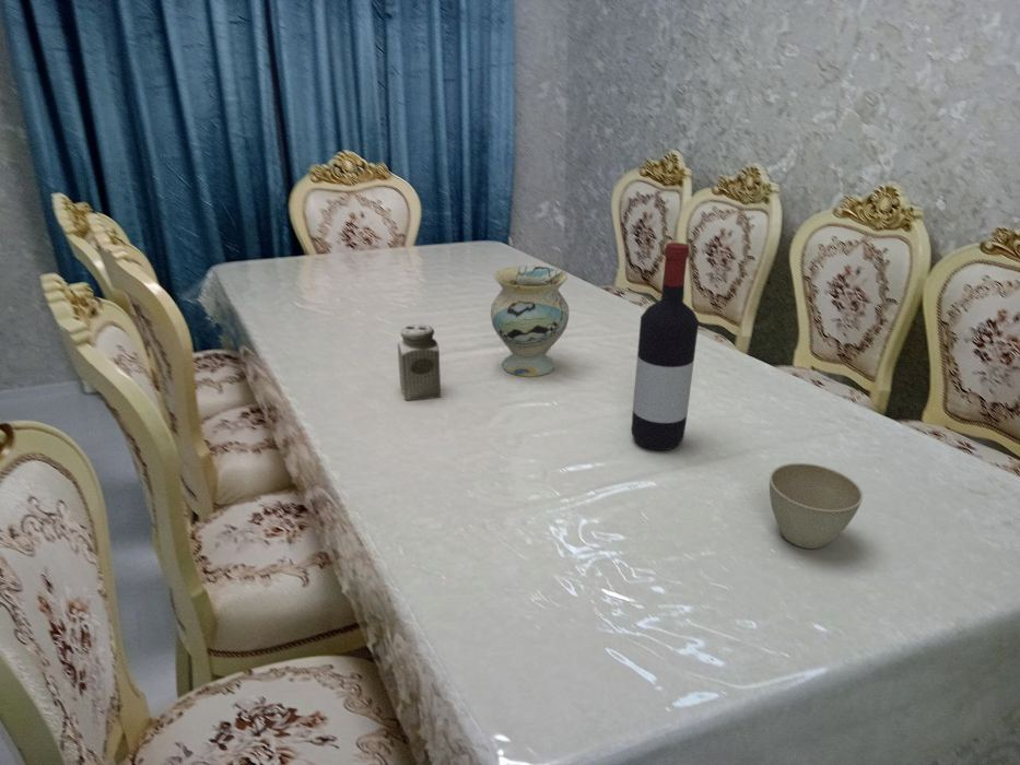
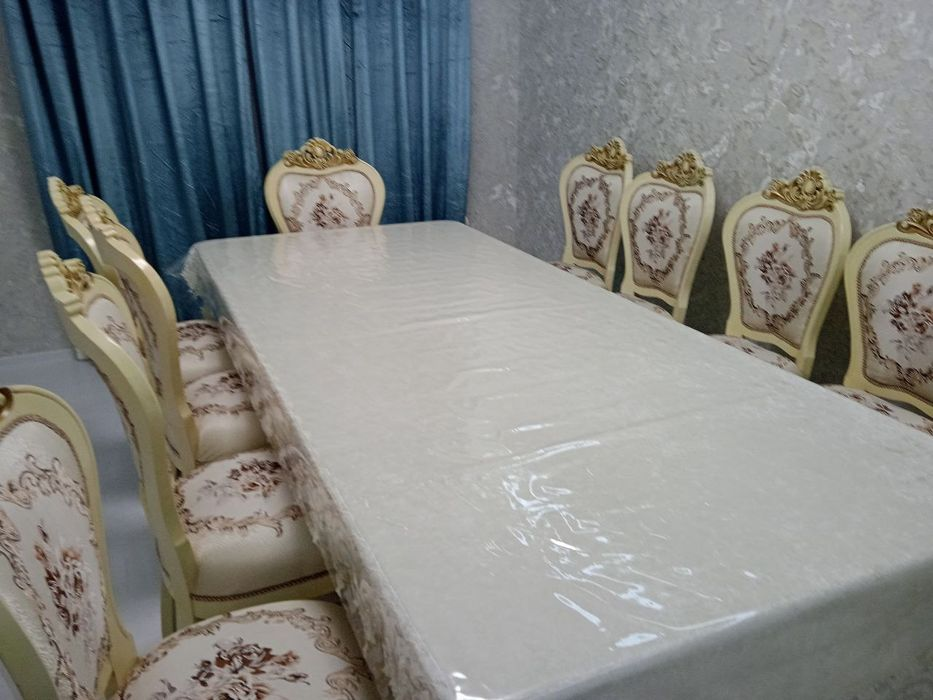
- vase (529, 321)
- wine bottle (666, 349)
- flower pot (809, 510)
- salt shaker (419, 360)
